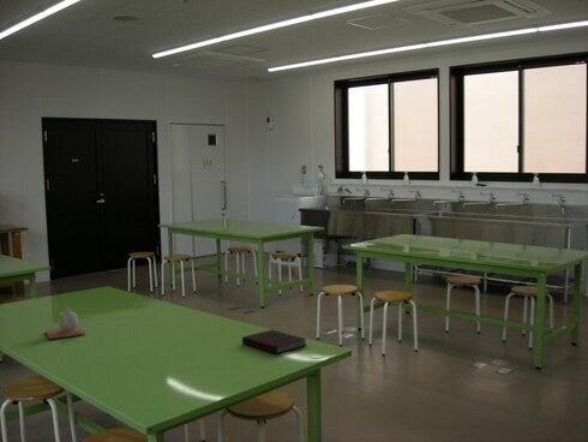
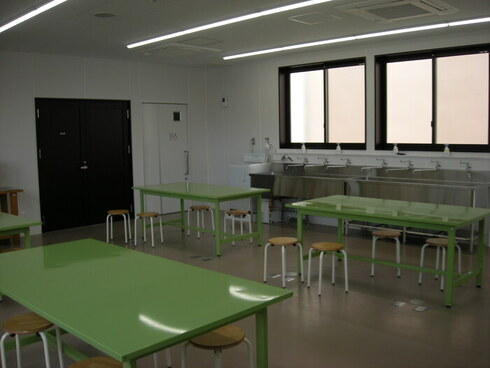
- notebook (274, 340)
- teapot (64, 321)
